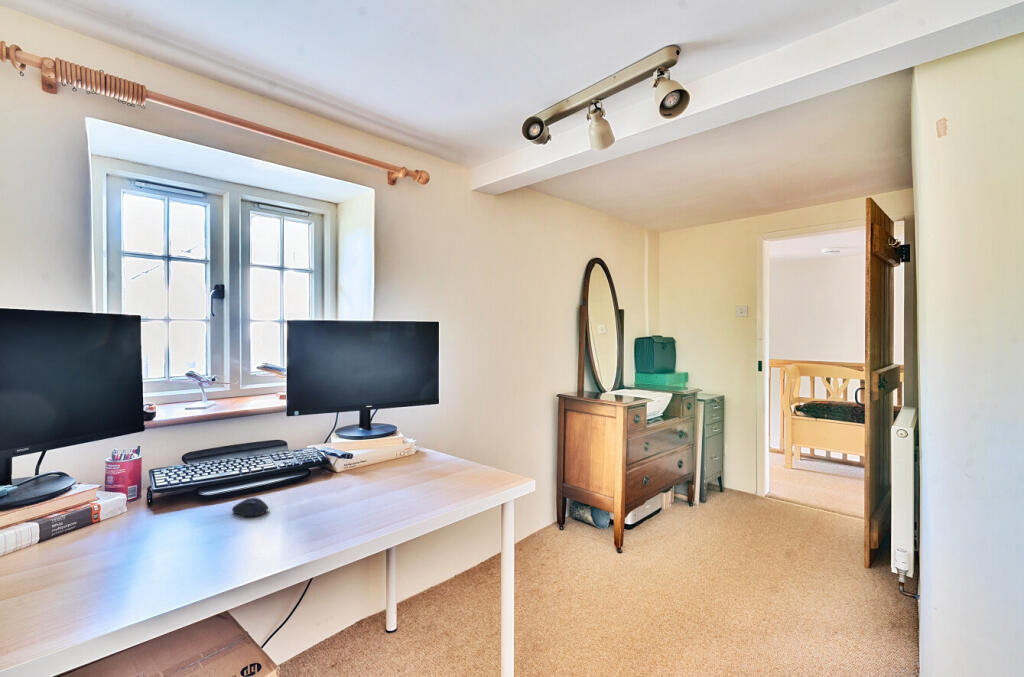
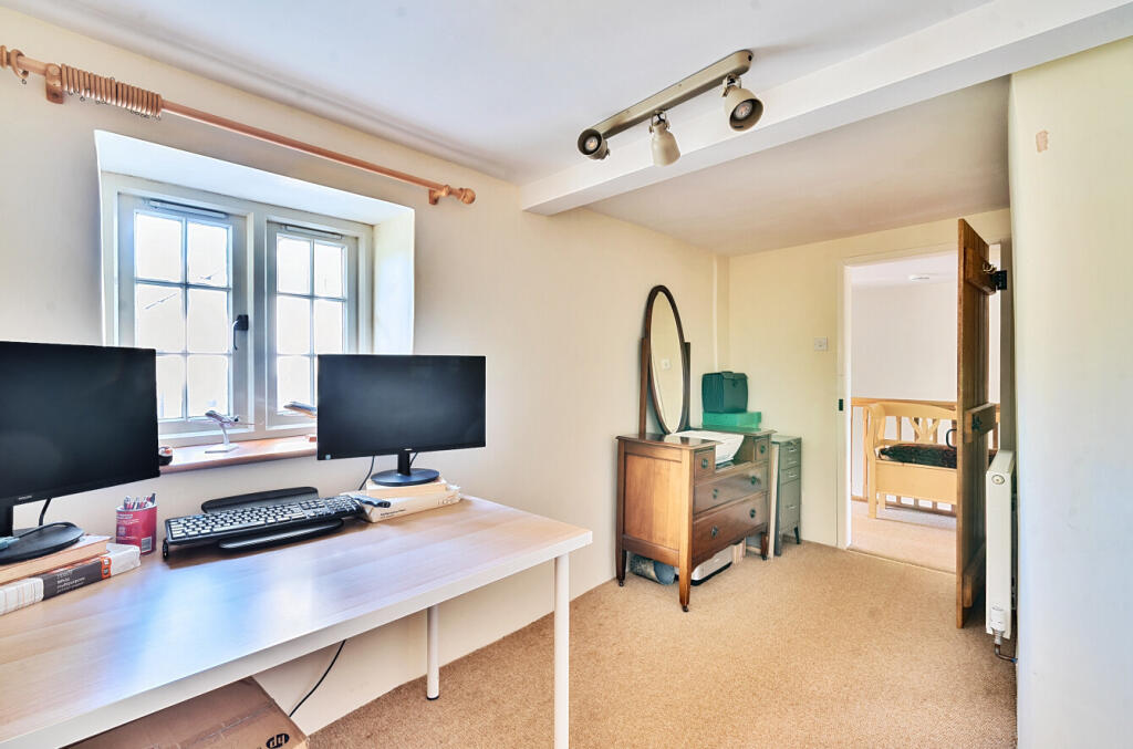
- computer mouse (251, 504)
